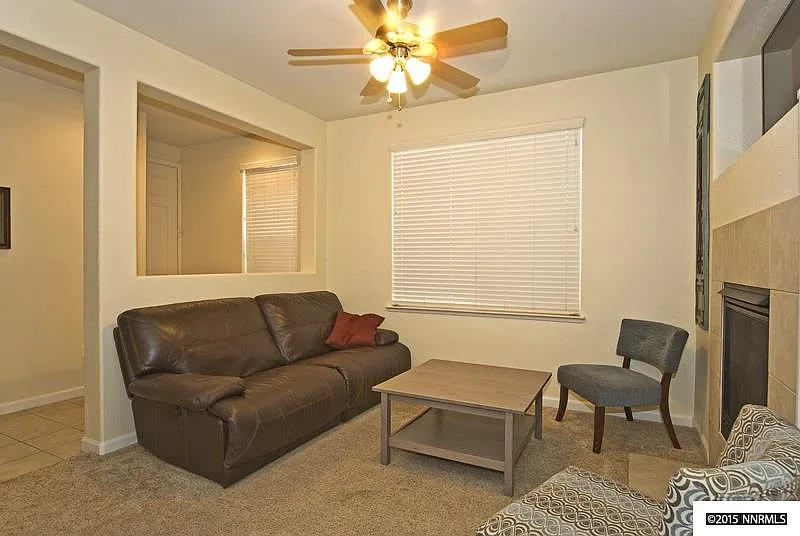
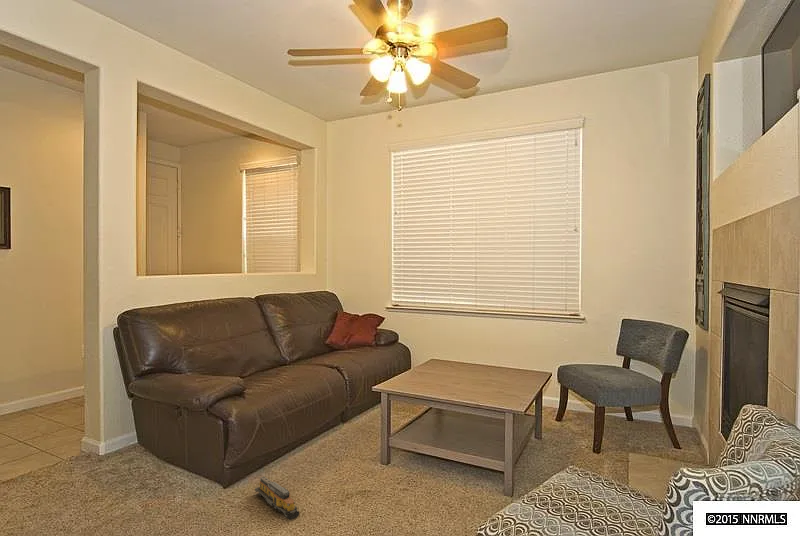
+ toy train (276, 495)
